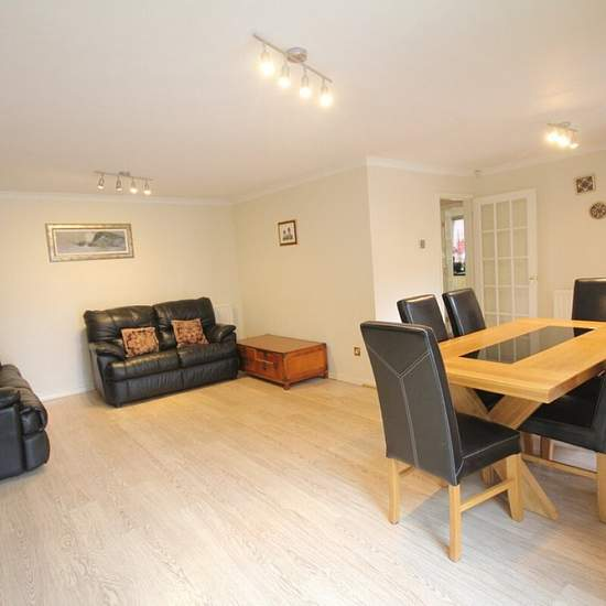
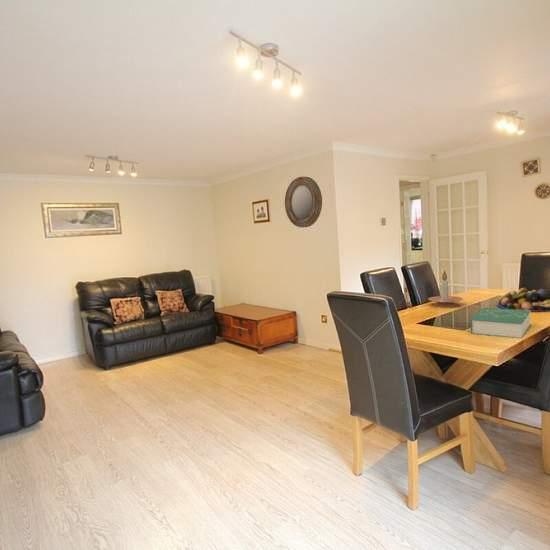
+ fruit bowl (527, 297)
+ book (501, 321)
+ candle holder (445, 287)
+ home mirror (302, 202)
